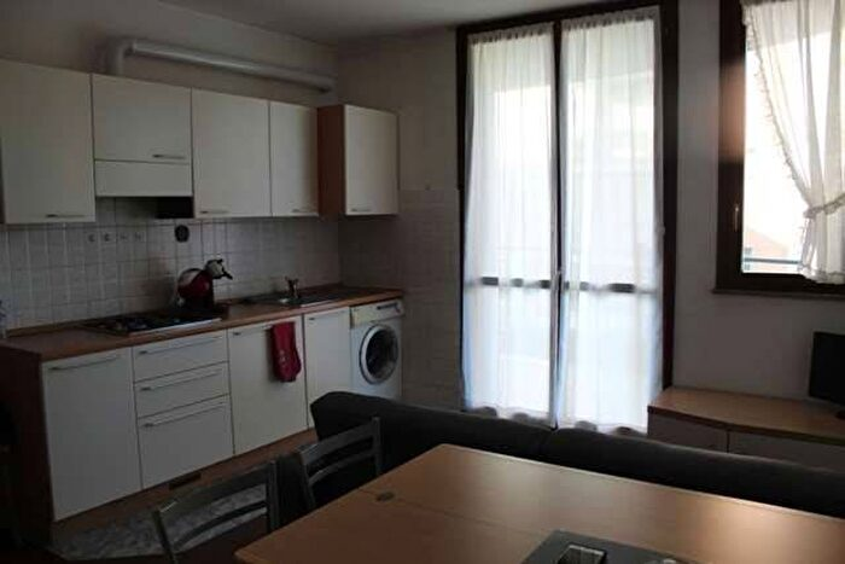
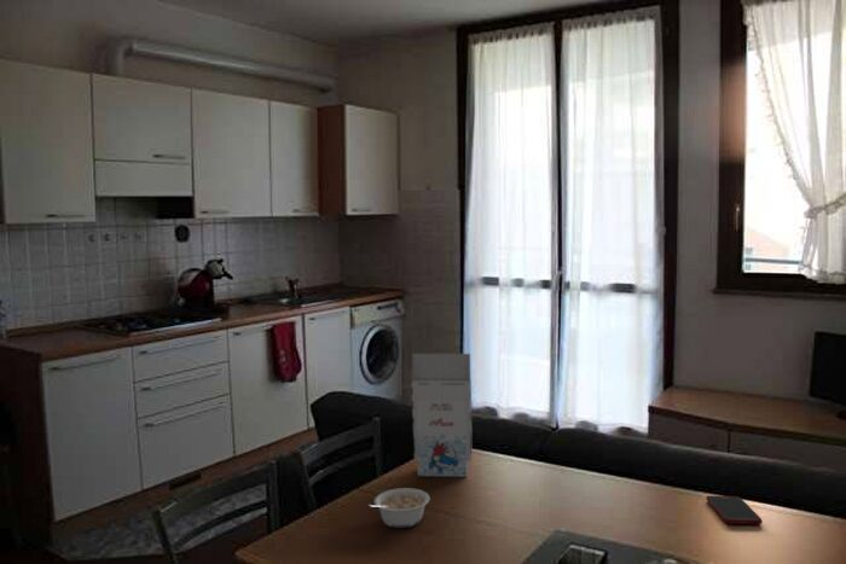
+ gift box (441, 412)
+ cell phone (732, 508)
+ legume (401, 507)
